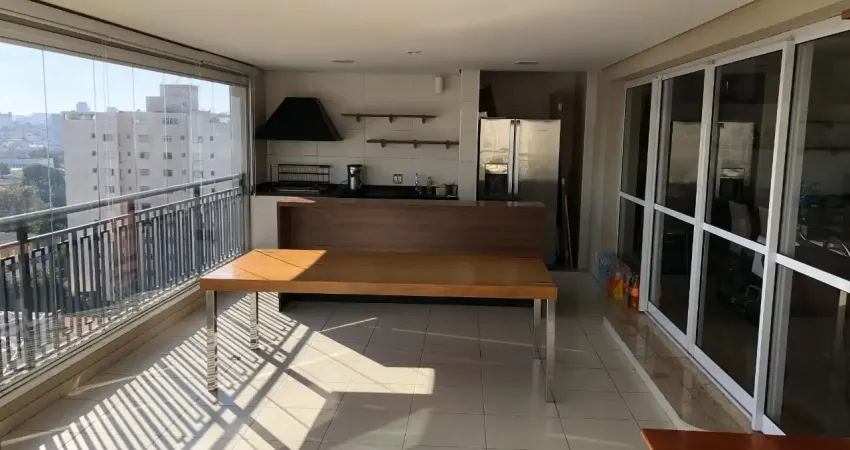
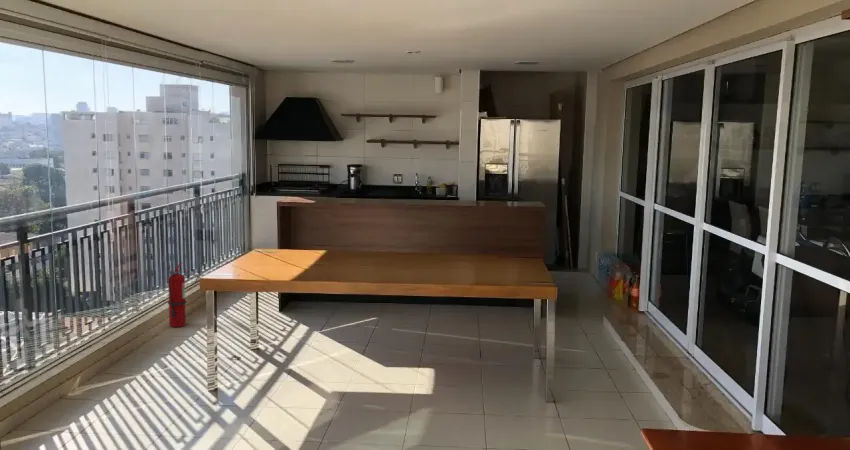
+ fire extinguisher (176, 295)
